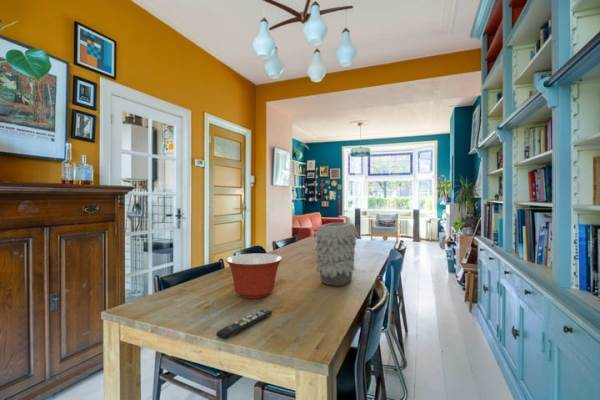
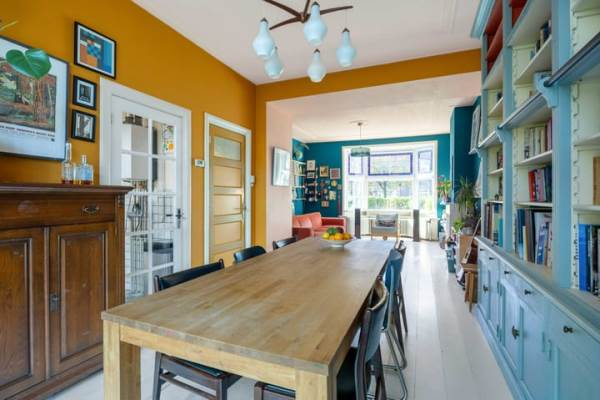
- mixing bowl (254, 276)
- remote control (246, 322)
- vase (338, 251)
